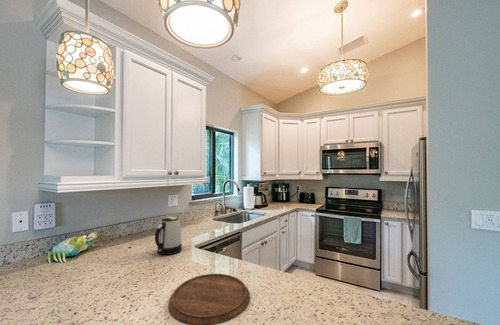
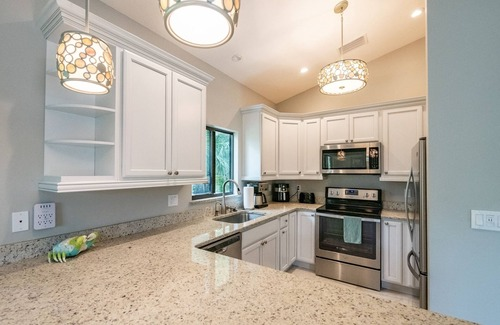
- kettle (167, 235)
- cutting board (210, 294)
